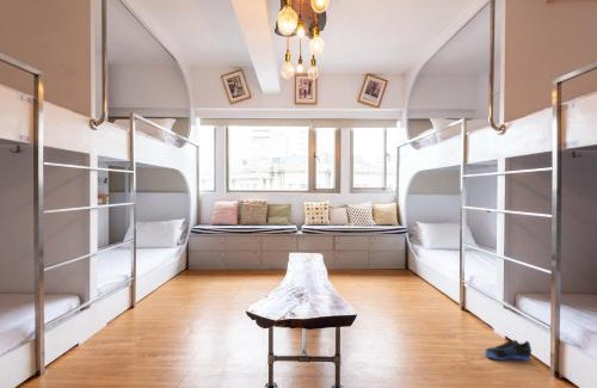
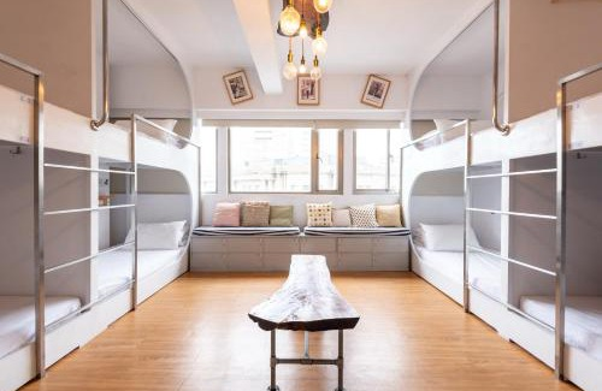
- sneaker (507, 349)
